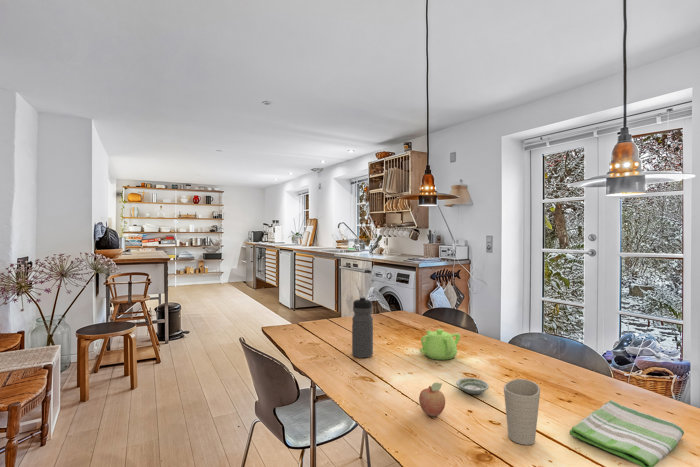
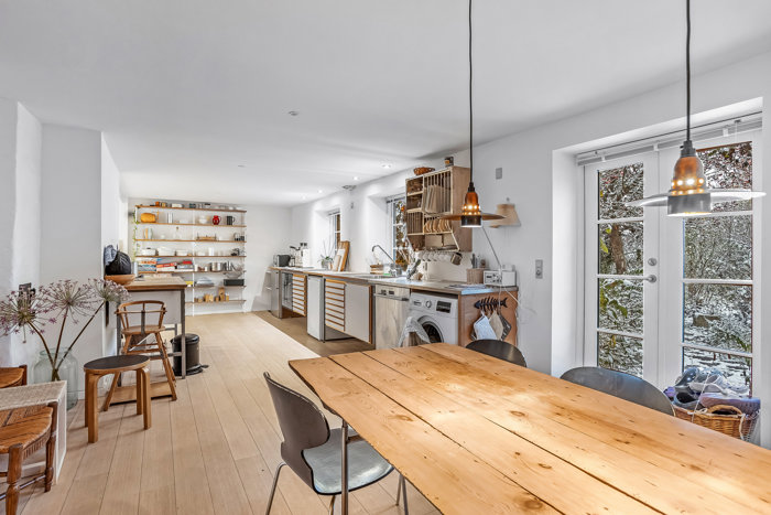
- fruit (432, 399)
- cup (521, 411)
- saucer (472, 387)
- teapot (439, 342)
- water bottle (362, 325)
- dish towel (626, 429)
